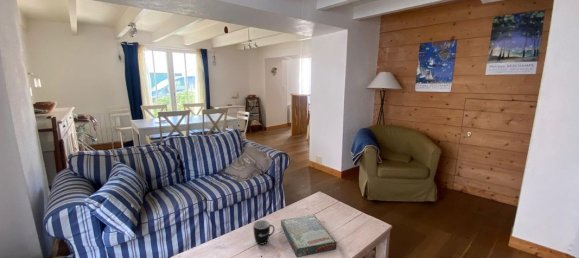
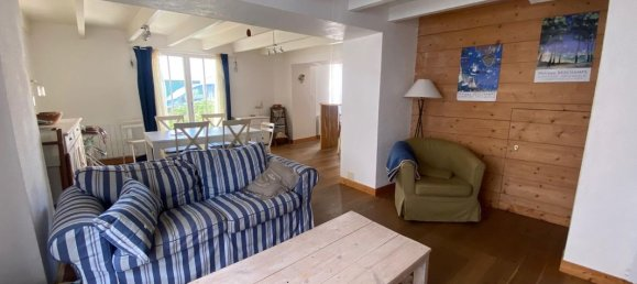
- board game (306, 233)
- mug (264, 232)
